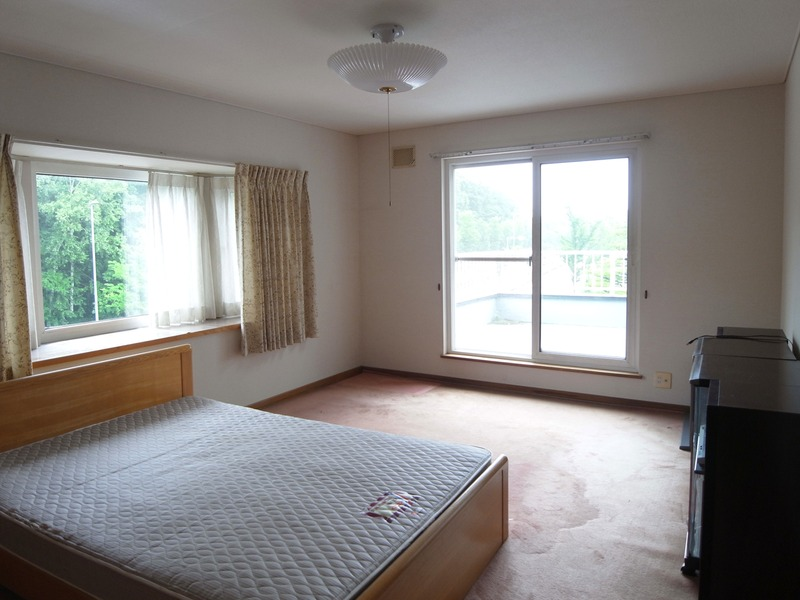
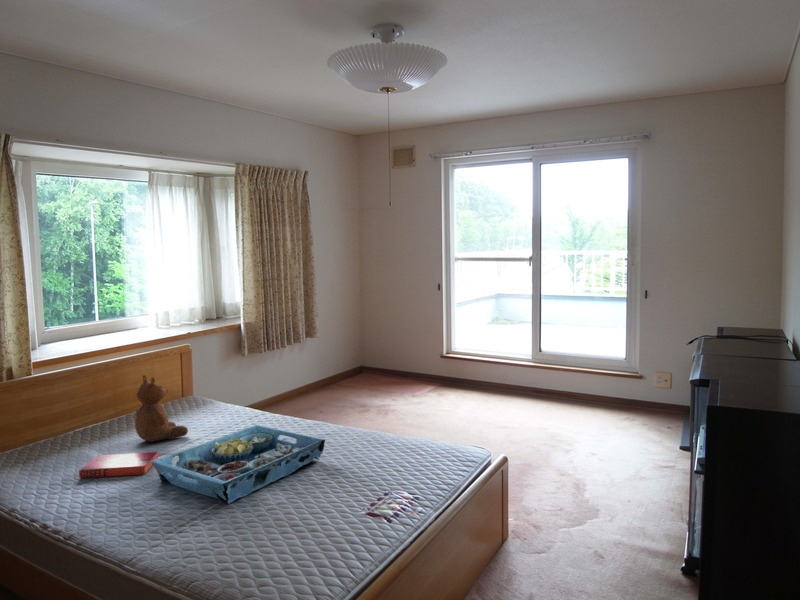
+ serving tray (242, 458)
+ hardback book (120, 464)
+ teddy bear (159, 406)
